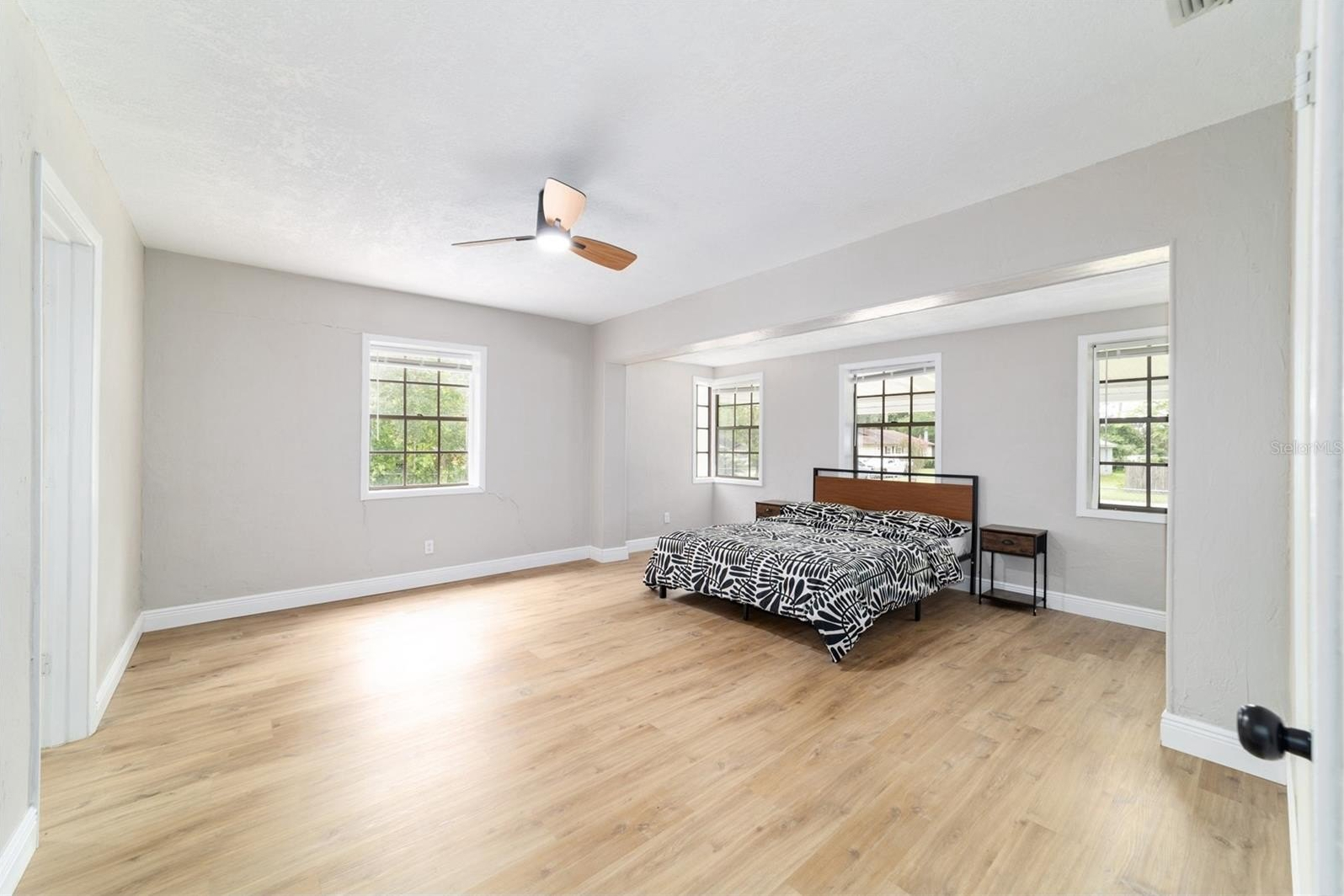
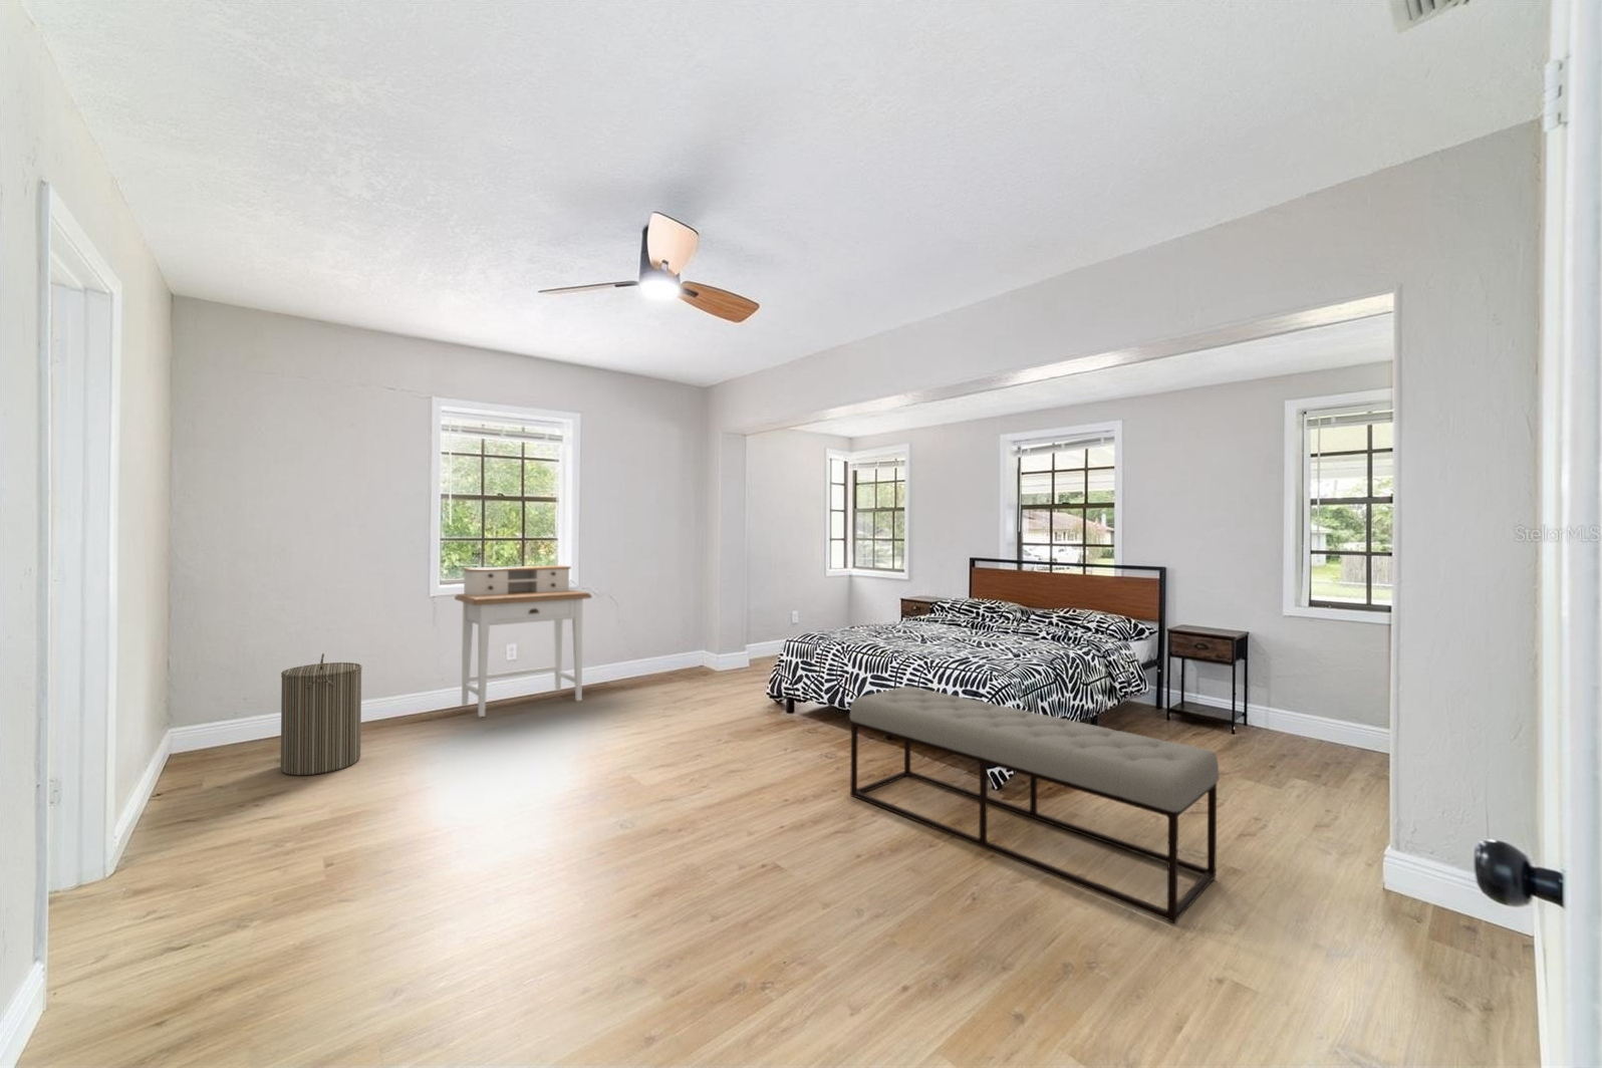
+ desk (524, 622)
+ bench (1010, 770)
+ laundry hamper (322, 708)
